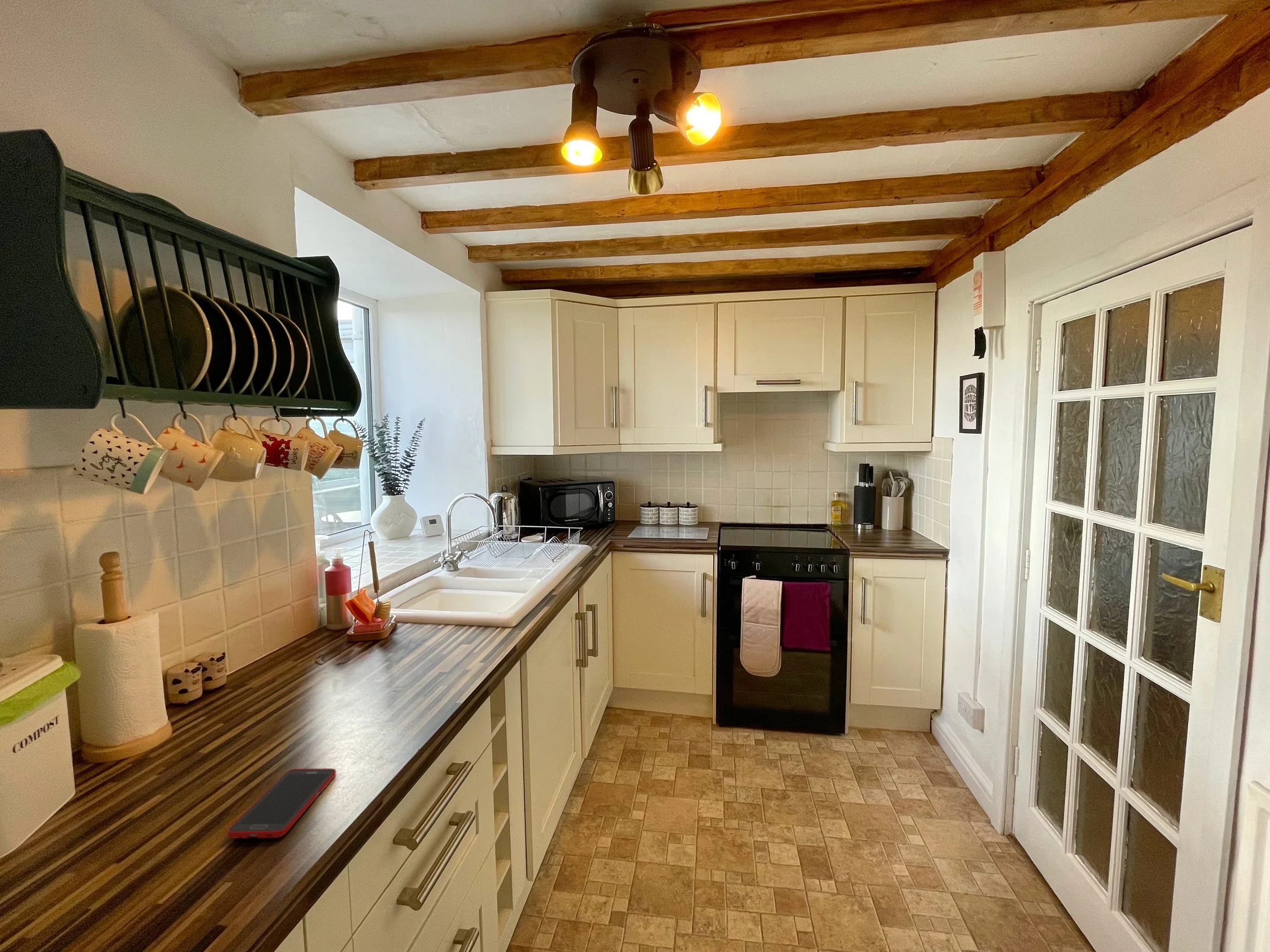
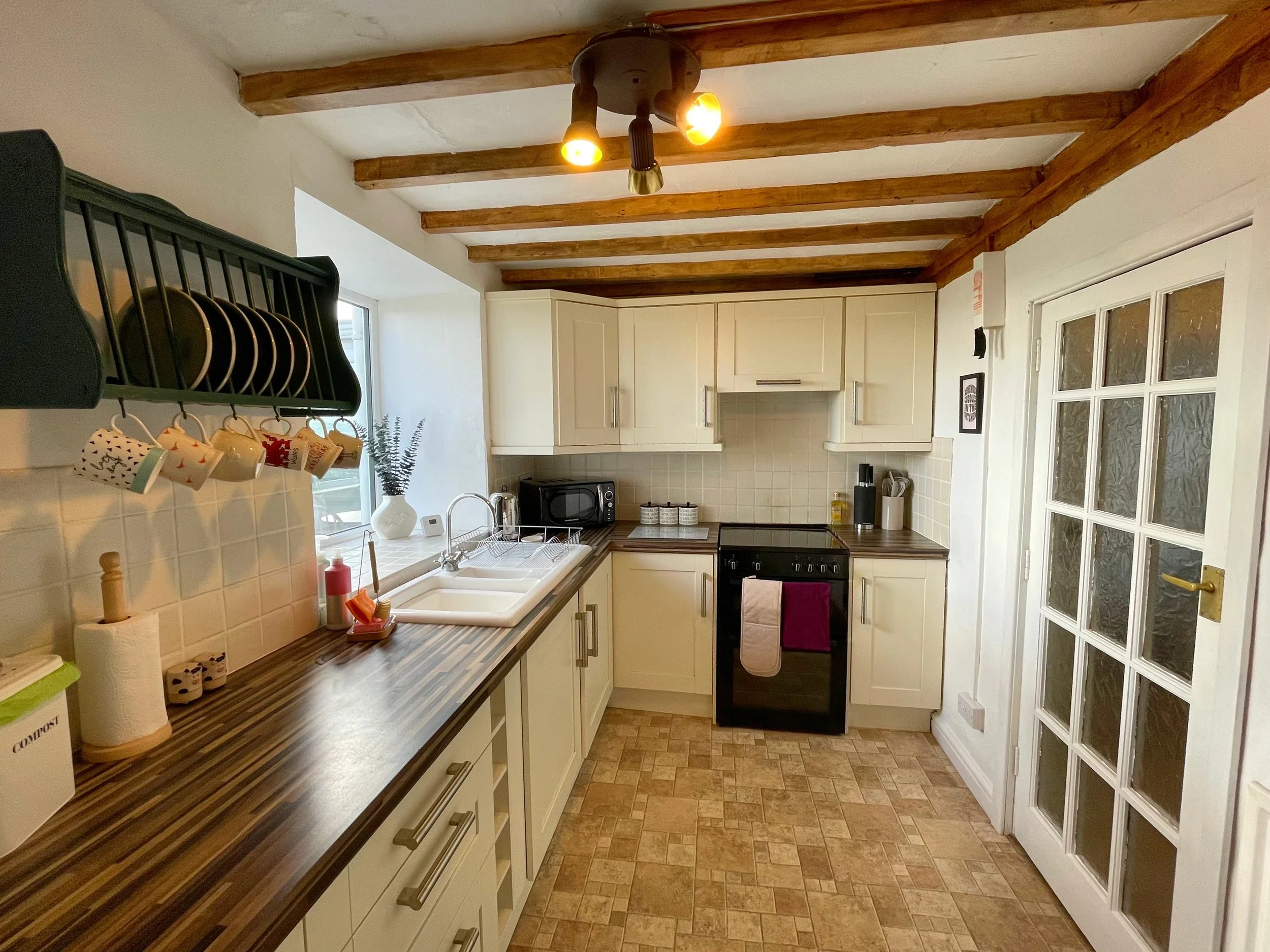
- cell phone (287, 800)
